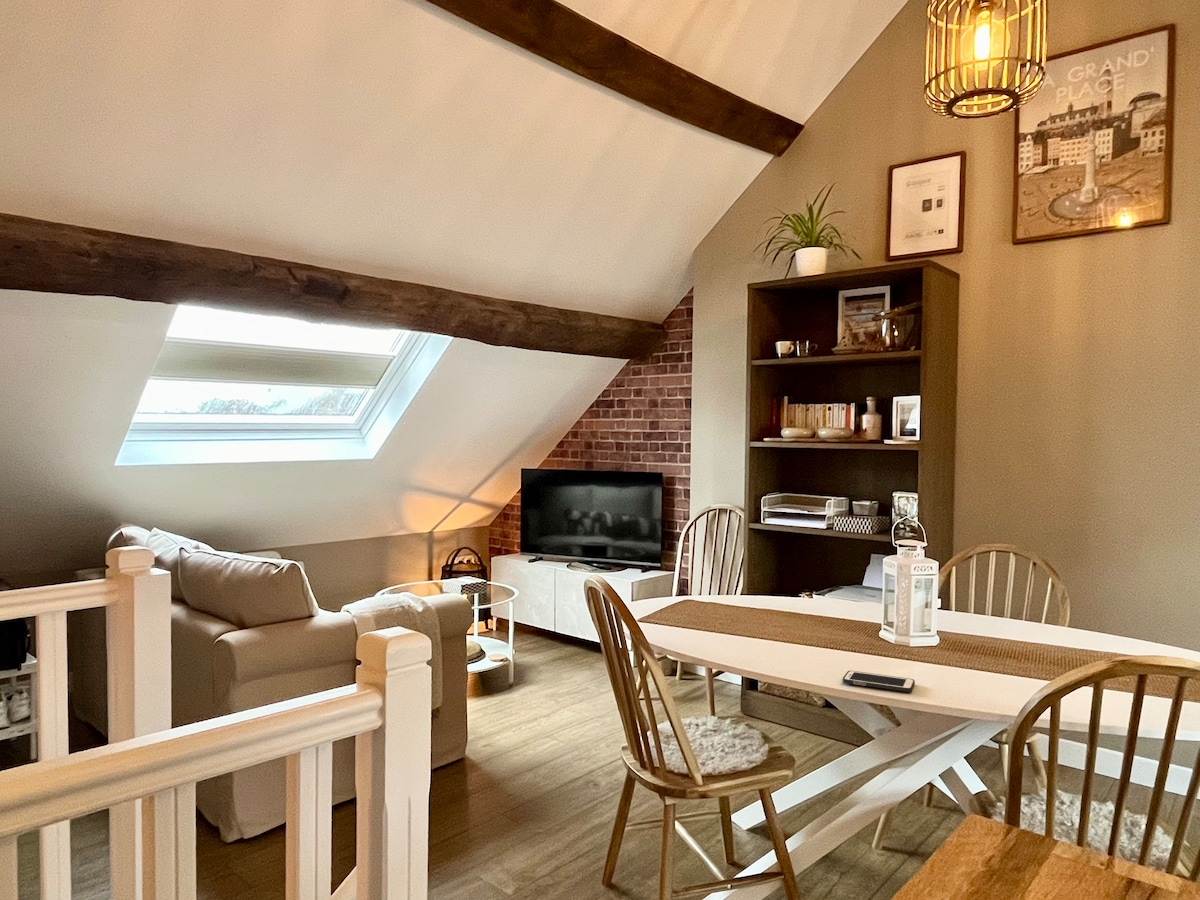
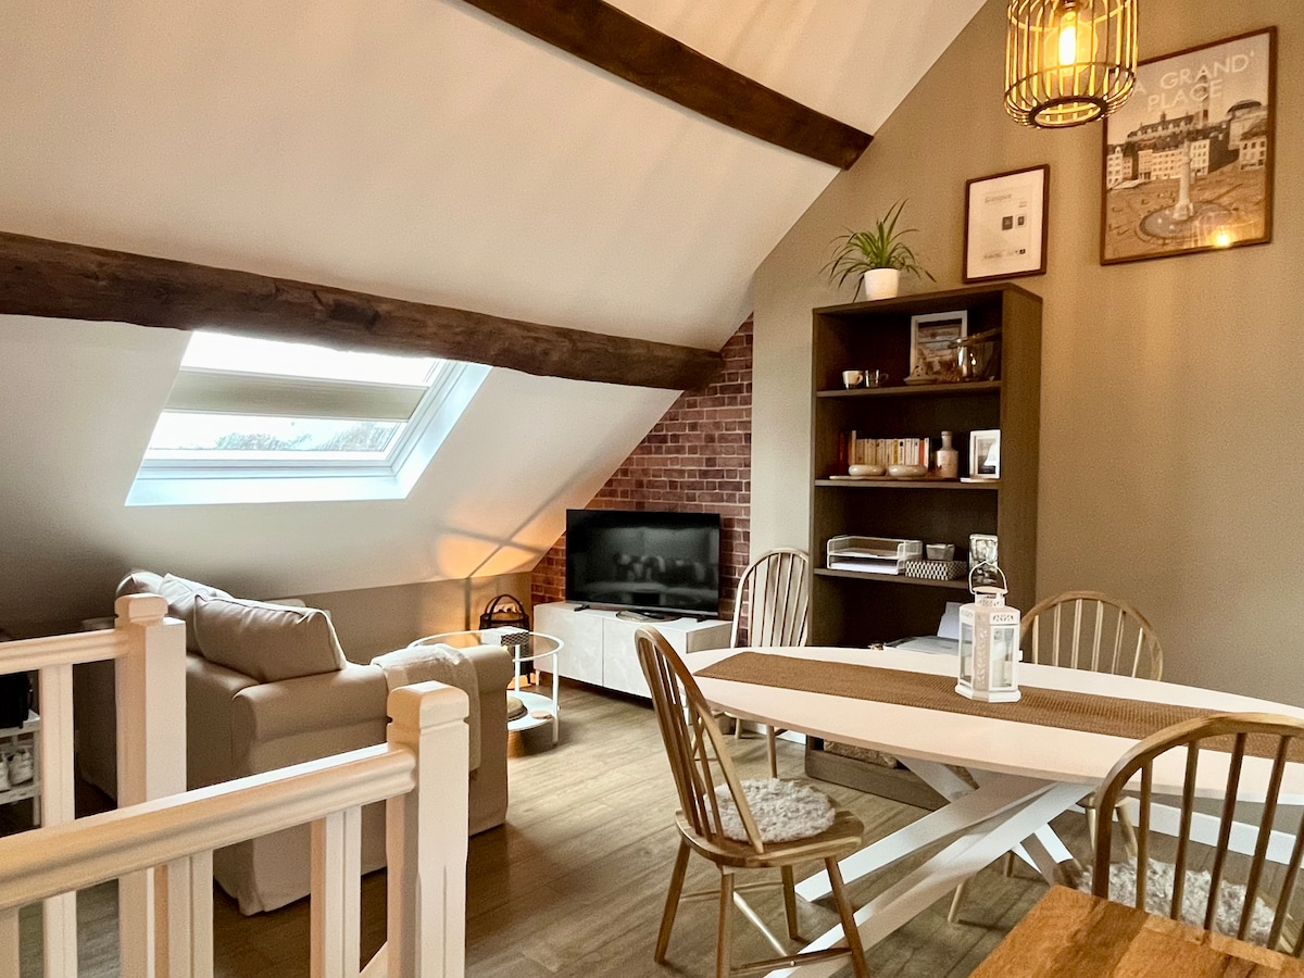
- cell phone (878, 681)
